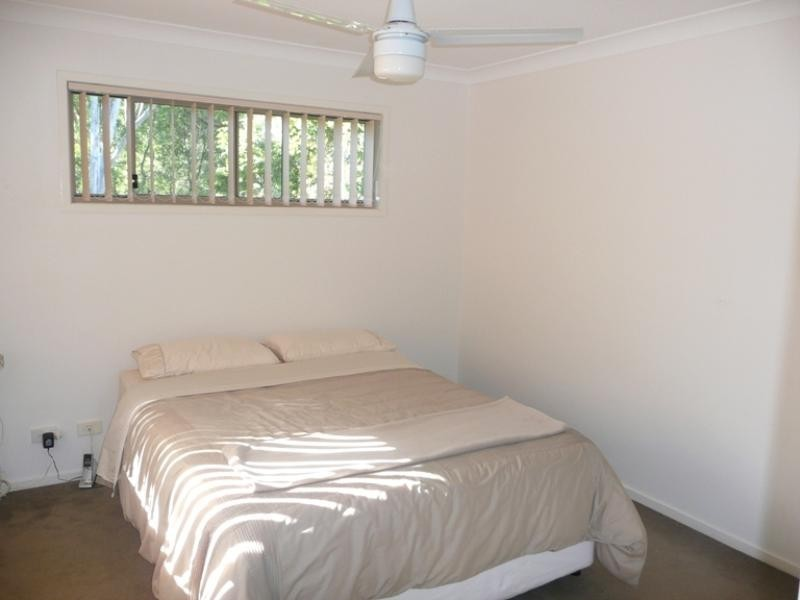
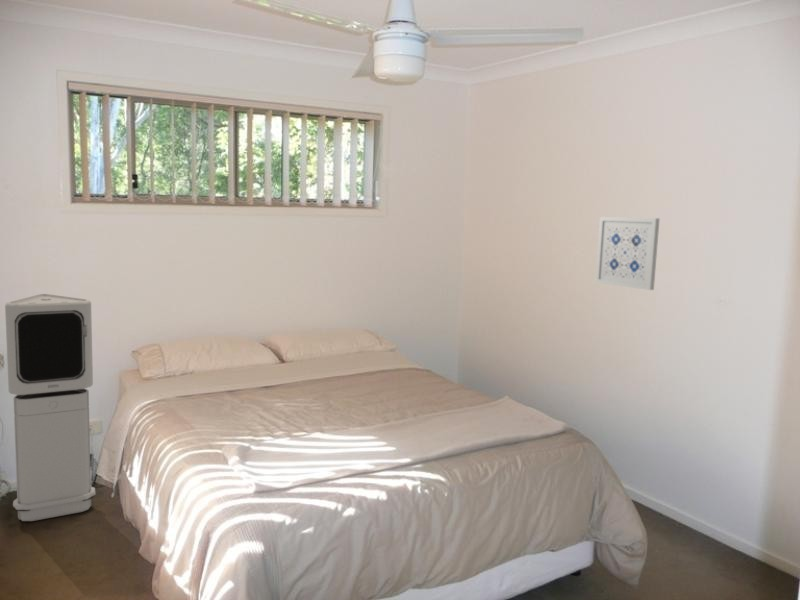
+ wall art (625, 252)
+ air purifier (50, 402)
